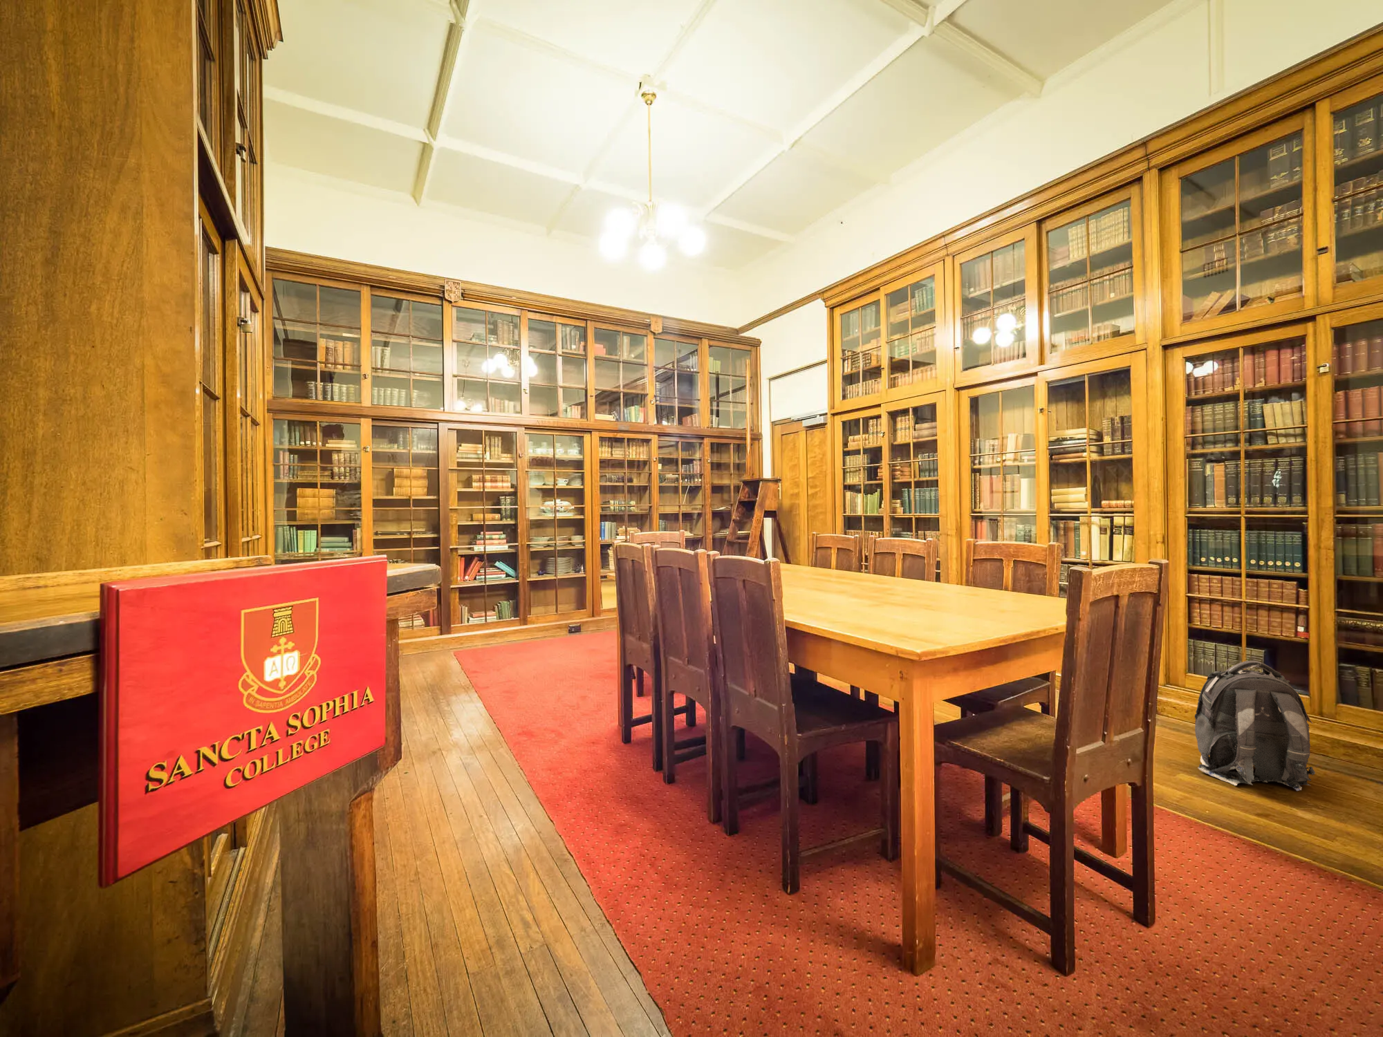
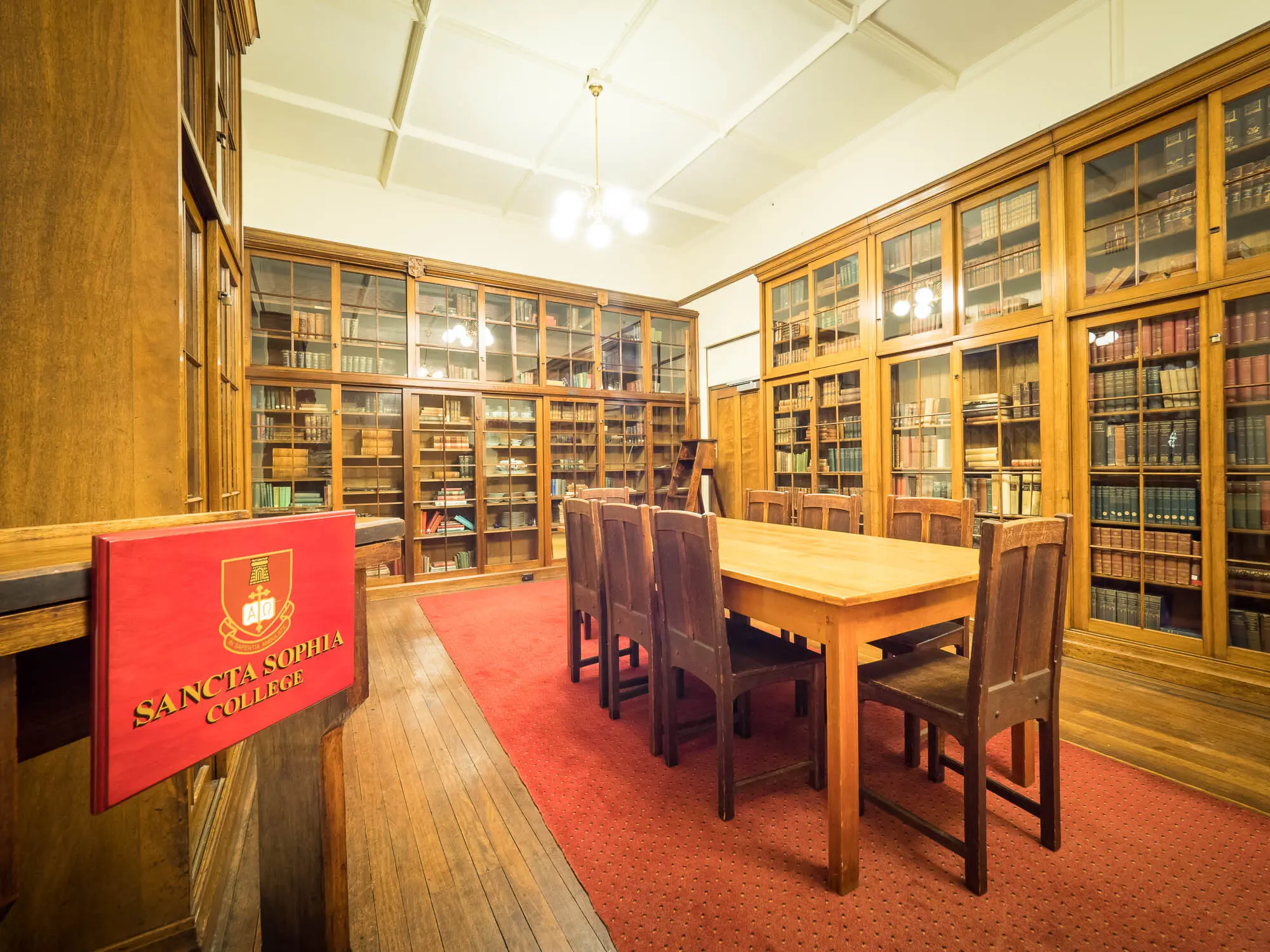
- backpack (1250, 718)
